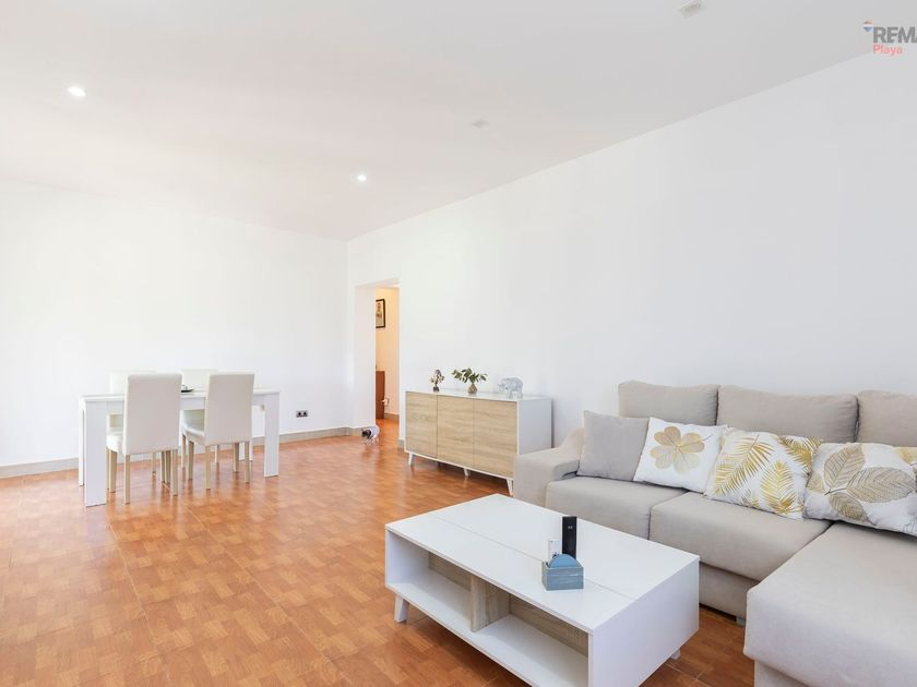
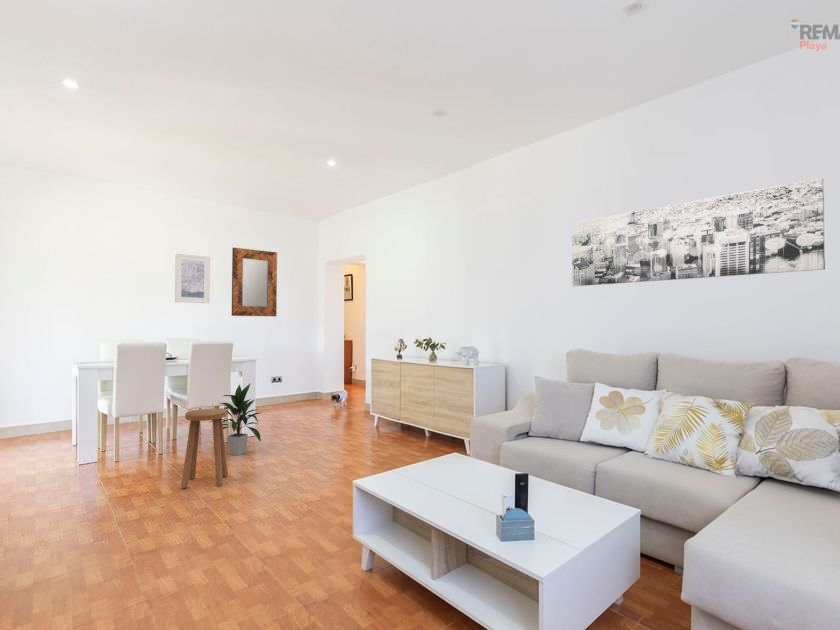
+ stool (214, 446)
+ home mirror (255, 283)
+ wall art (675, 242)
+ indoor plant (238, 419)
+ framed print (192, 279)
